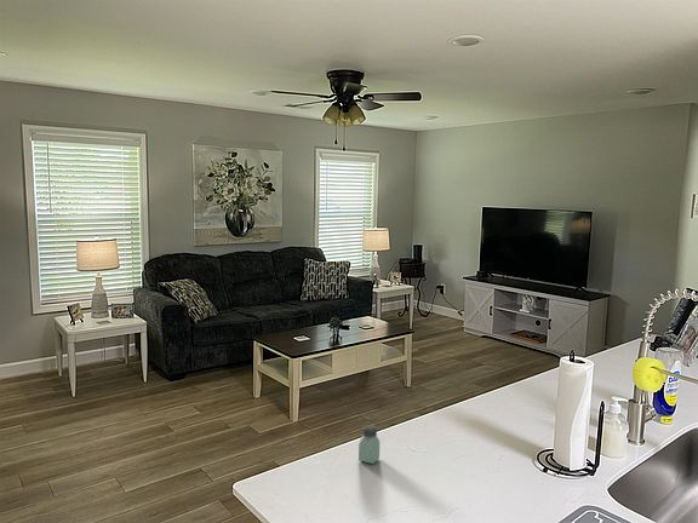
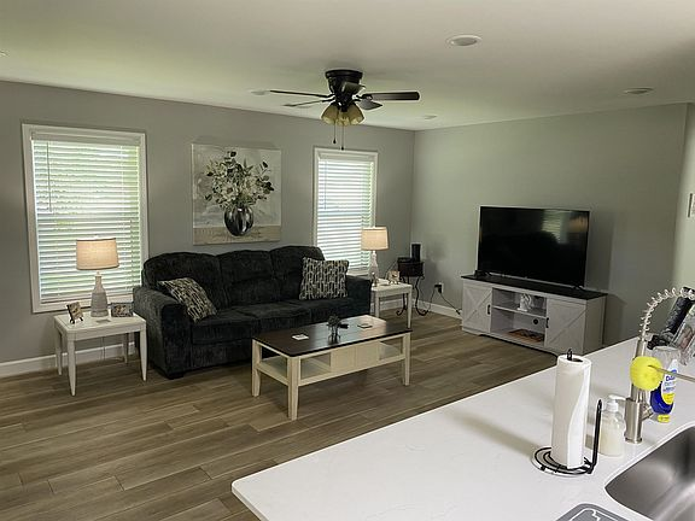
- saltshaker (368, 443)
